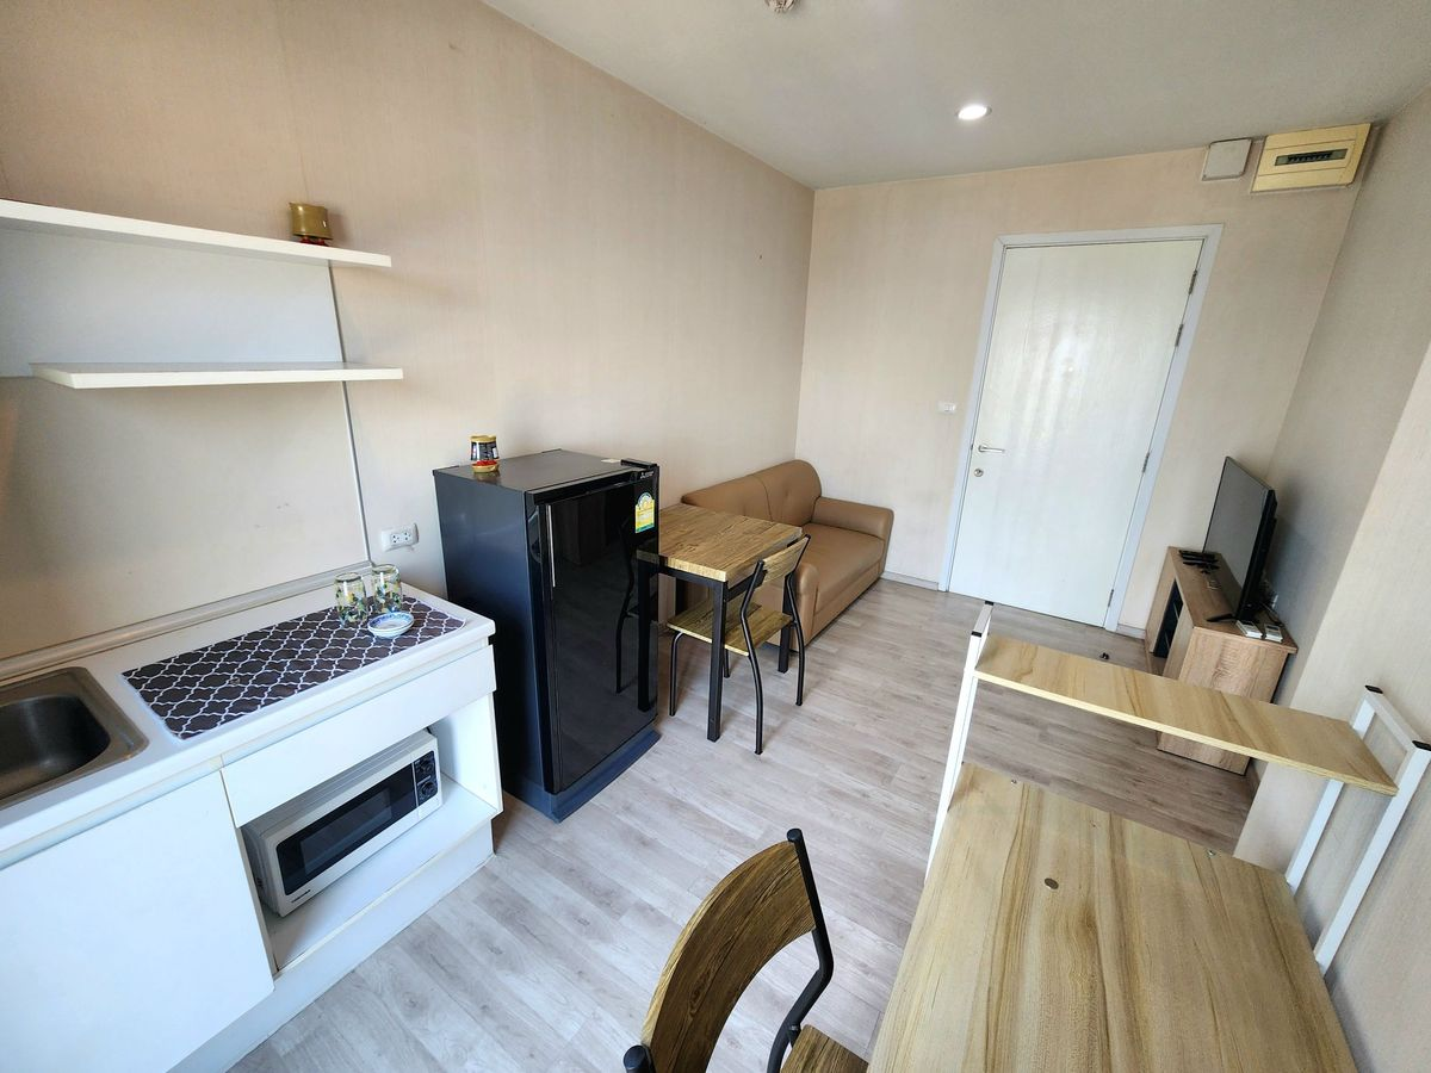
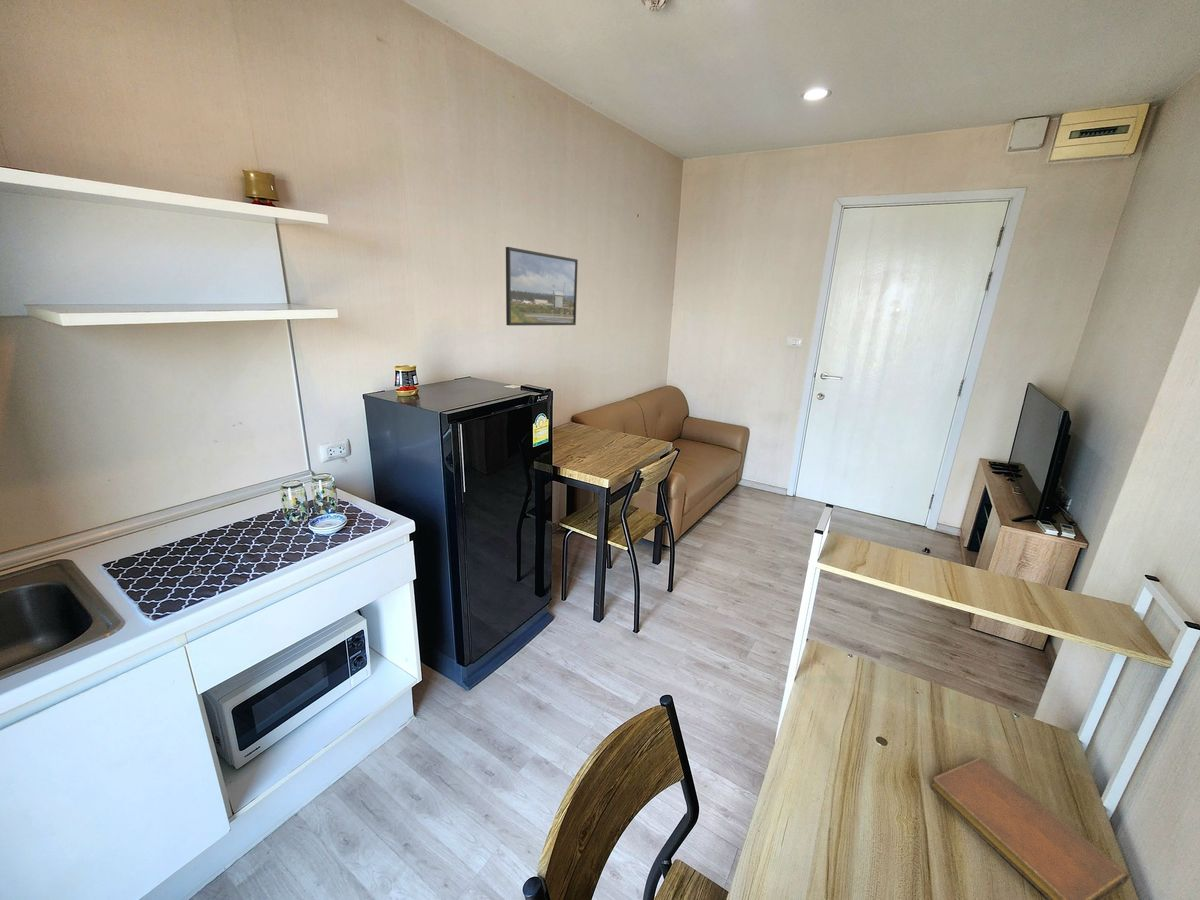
+ notebook (1021, 826)
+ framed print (544, 290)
